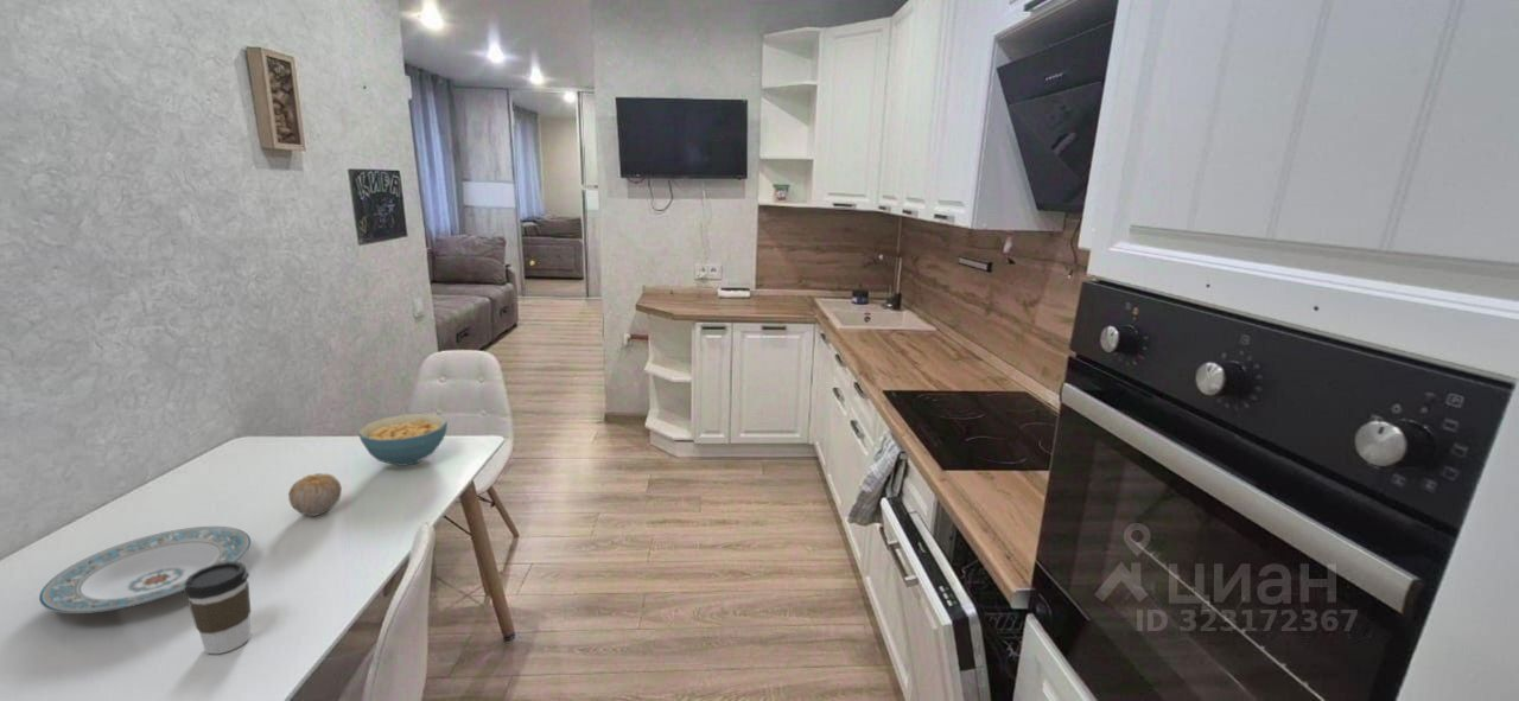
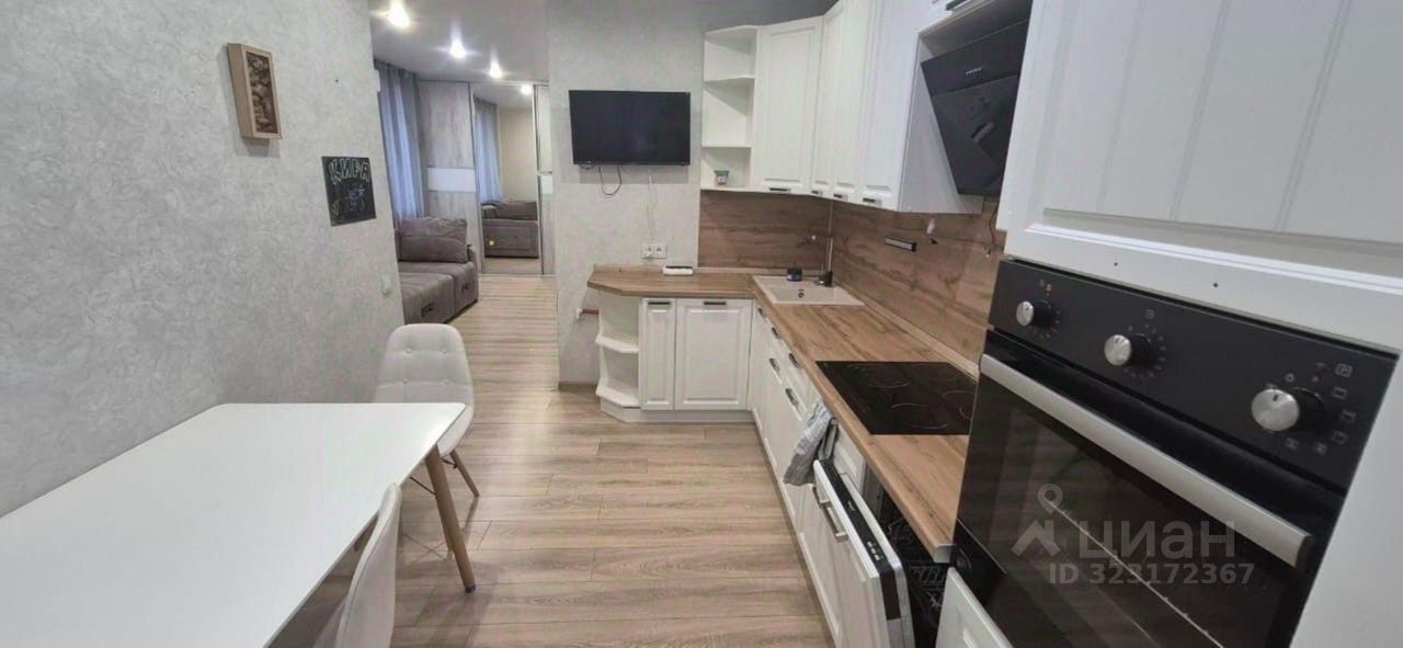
- cereal bowl (405, 444)
- plate (155, 572)
- fruit (316, 493)
- coffee cup (222, 607)
